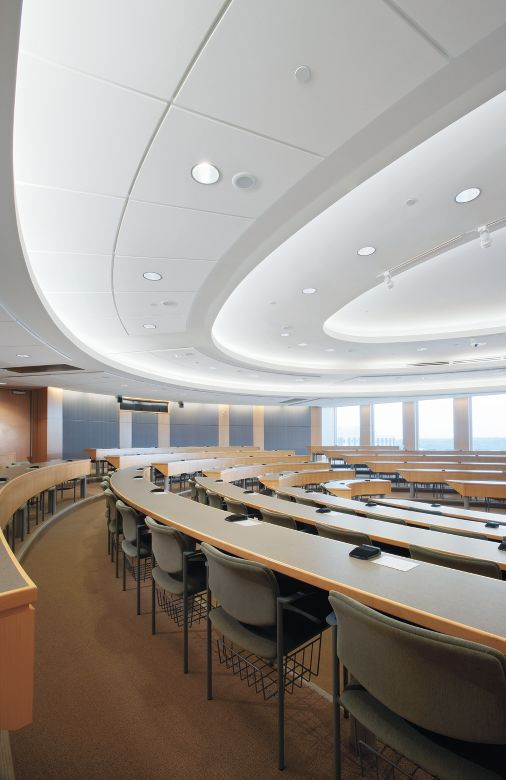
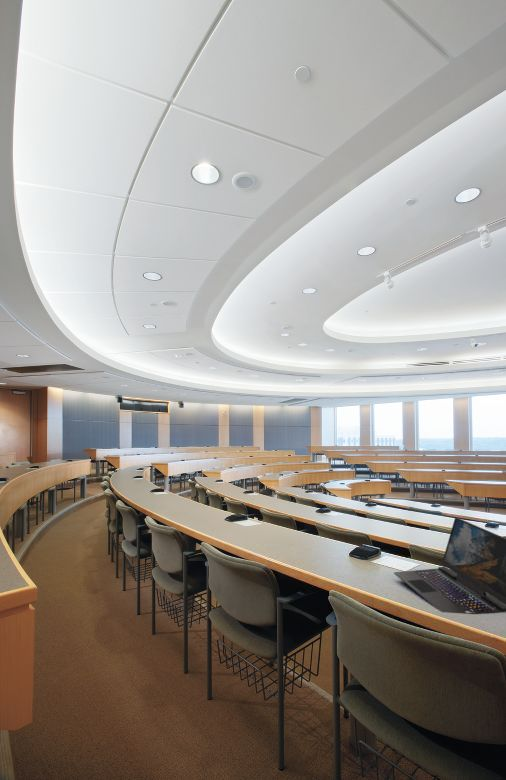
+ laptop (452, 562)
